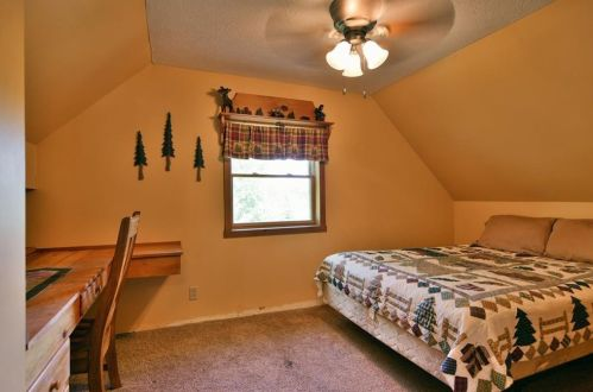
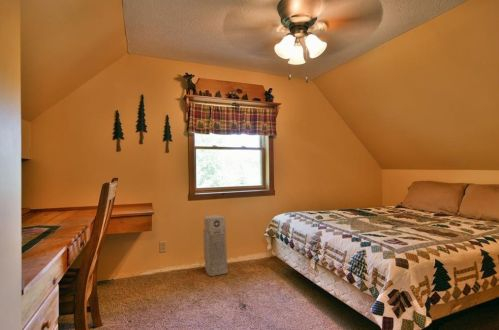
+ air purifier (214, 243)
